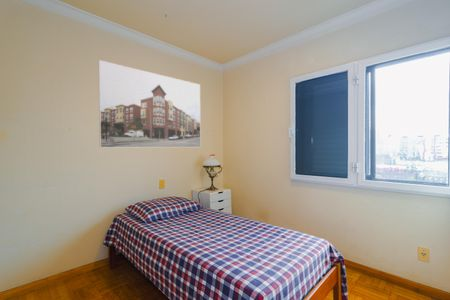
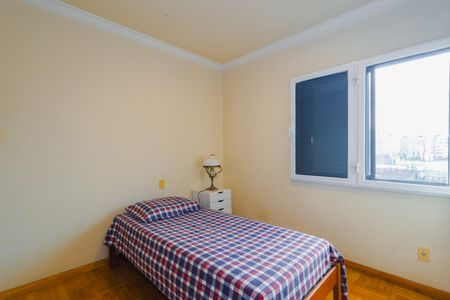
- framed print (157, 111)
